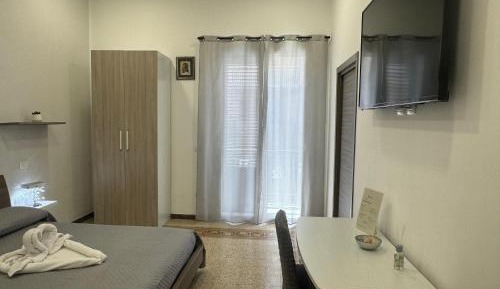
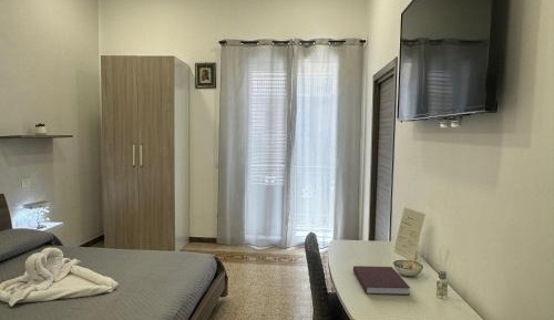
+ notebook (379, 279)
